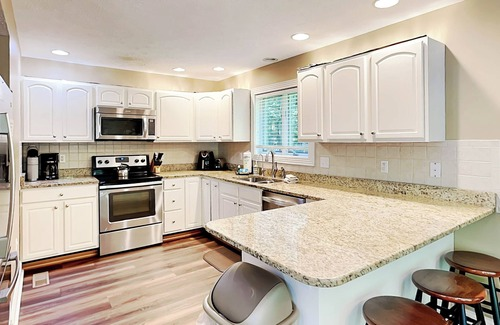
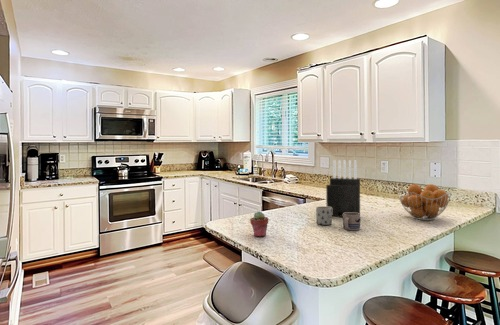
+ knife block (342, 188)
+ fruit basket (423, 201)
+ mug (325, 215)
+ mug (350, 221)
+ potted succulent (259, 223)
